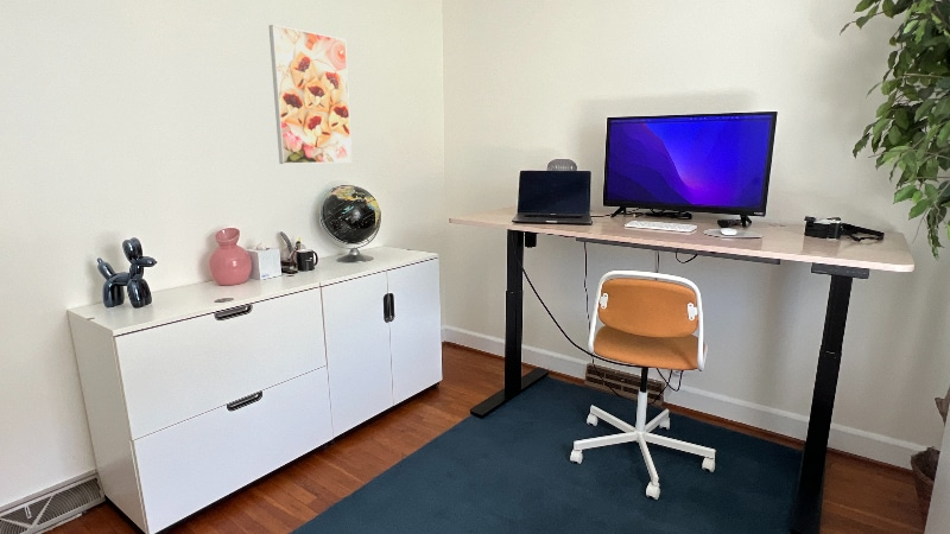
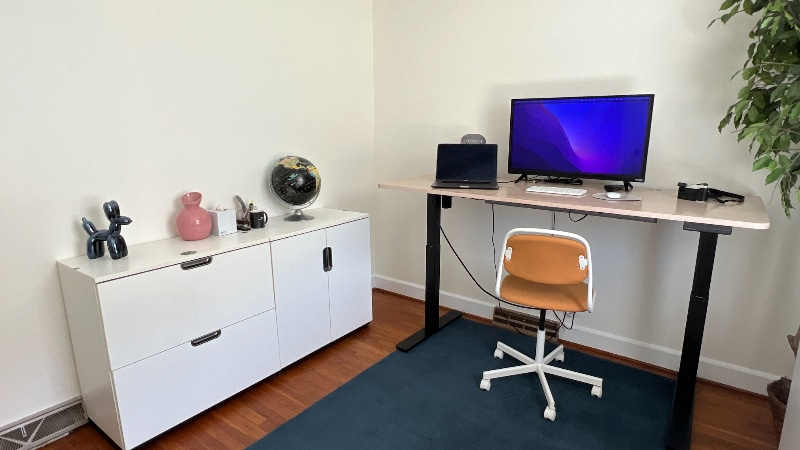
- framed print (314, 98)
